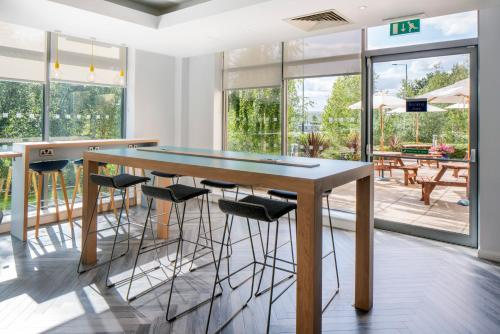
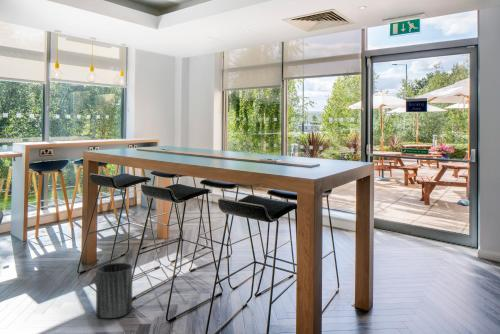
+ trash can (114, 289)
